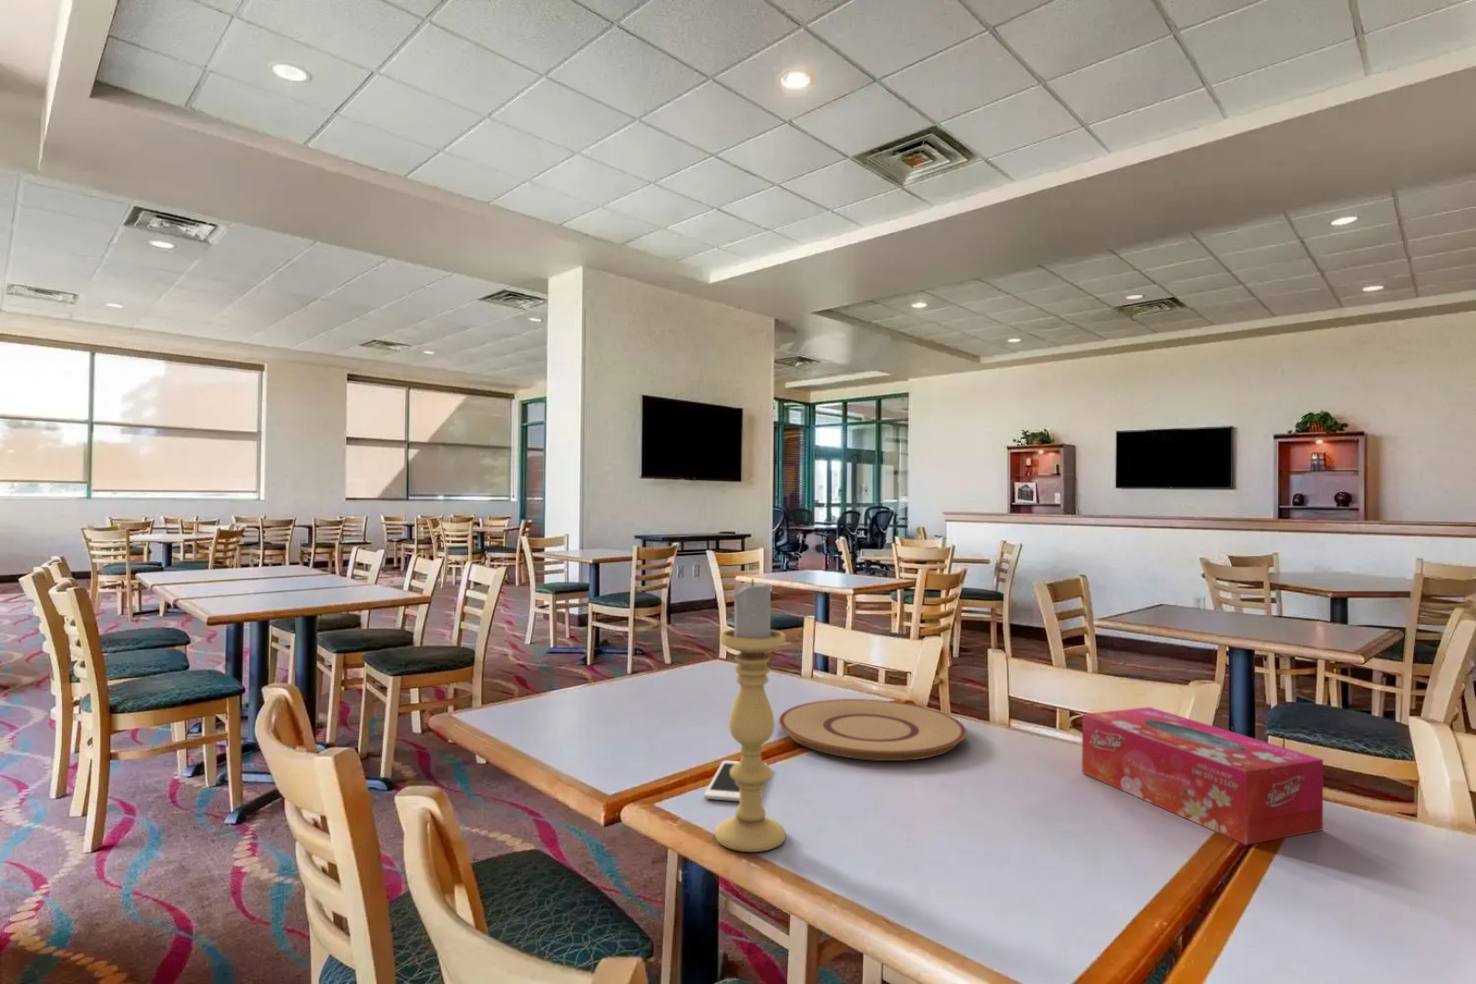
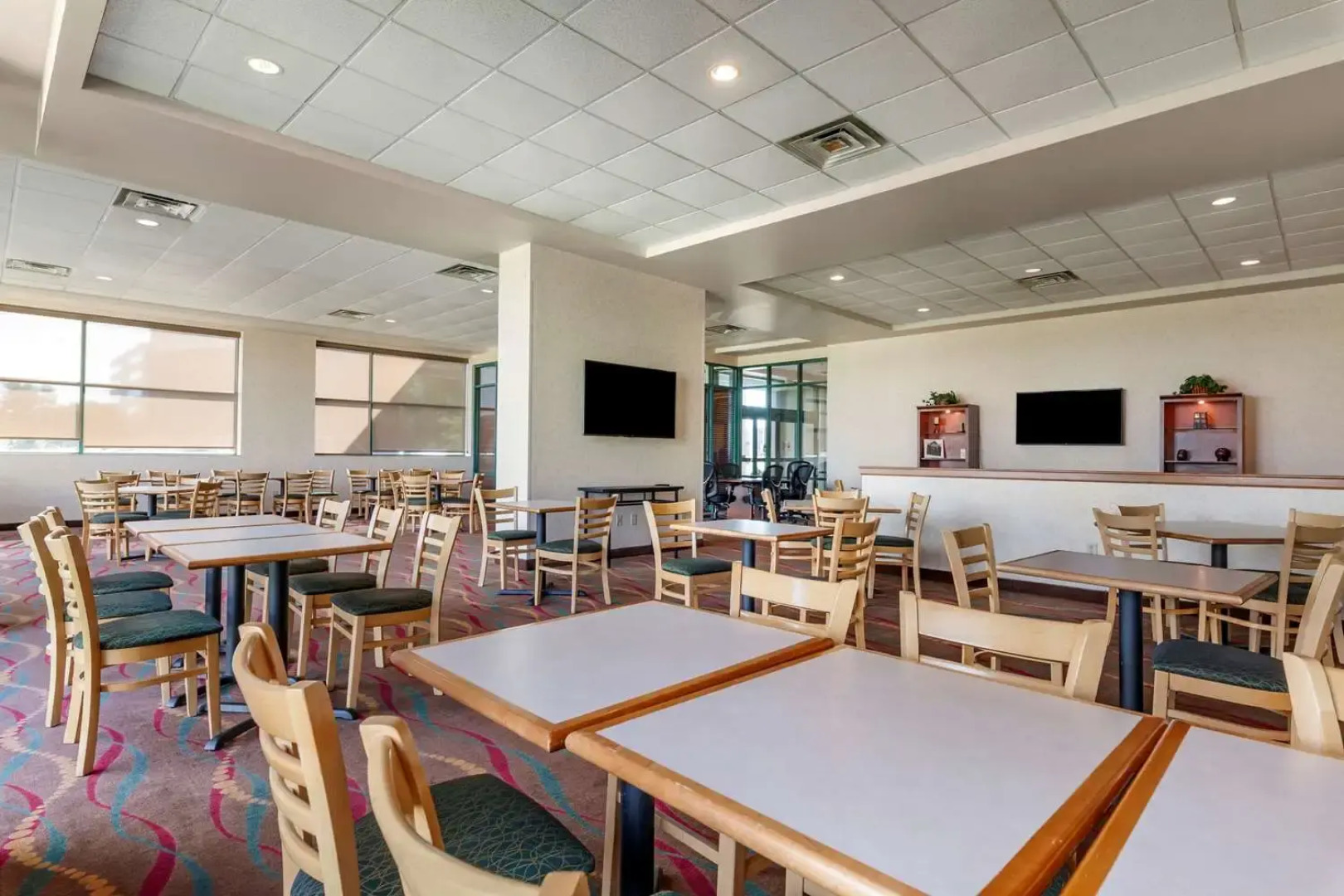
- plate (870, 727)
- cell phone (735, 780)
- candle holder (751, 706)
- tissue box (1190, 767)
